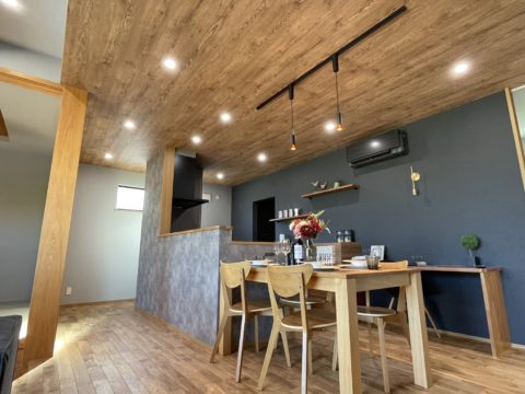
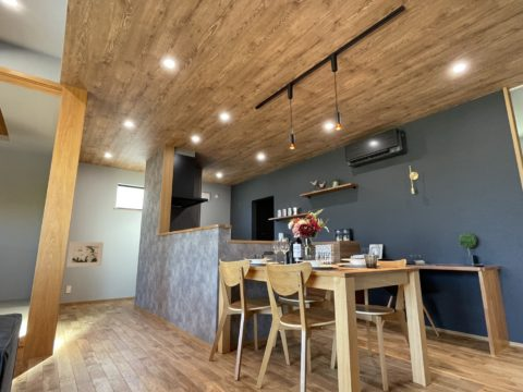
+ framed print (85, 254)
